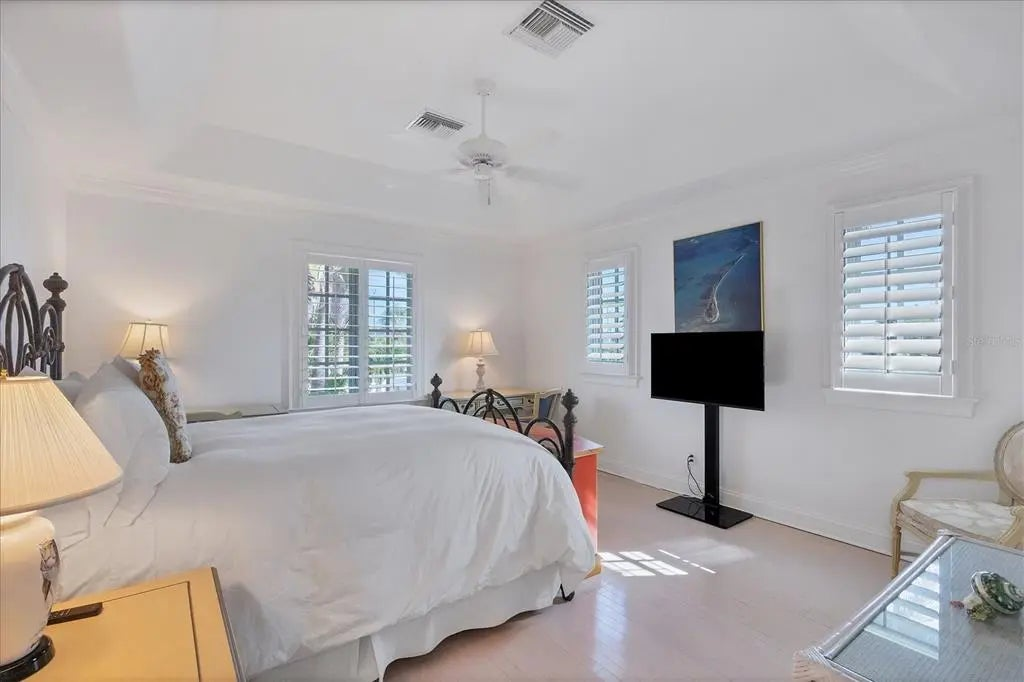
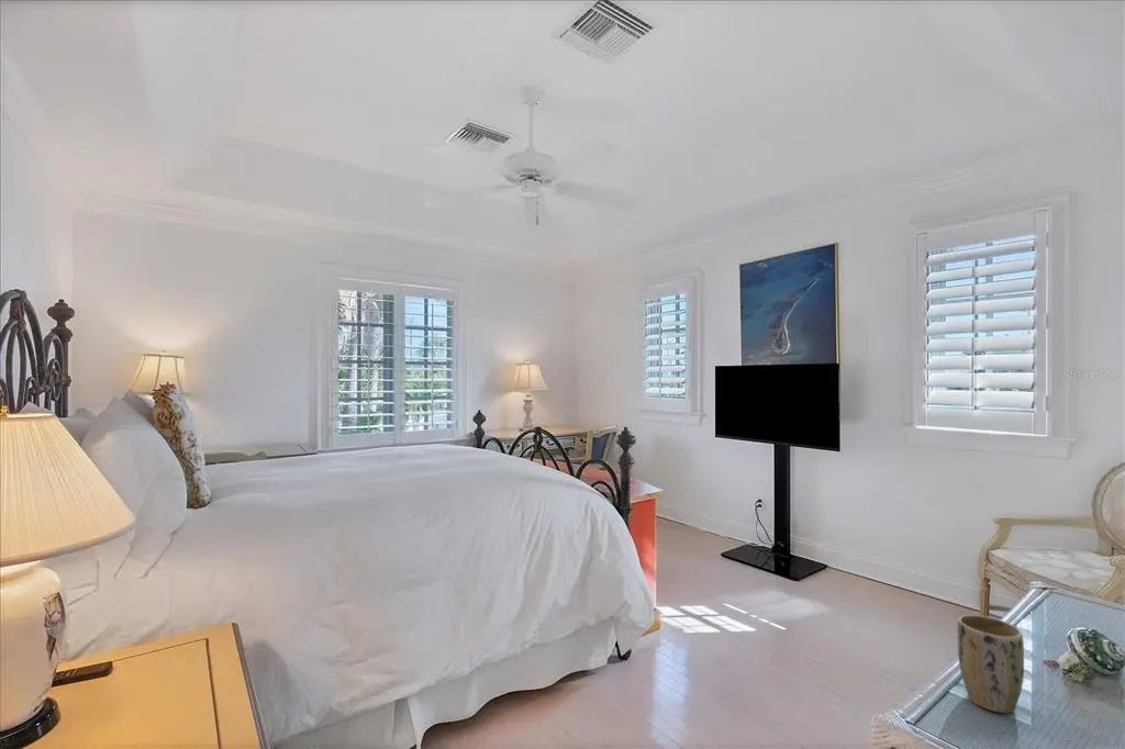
+ plant pot (990, 663)
